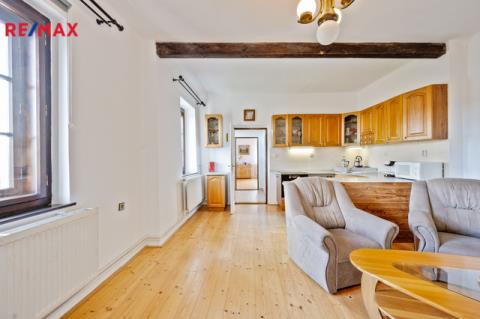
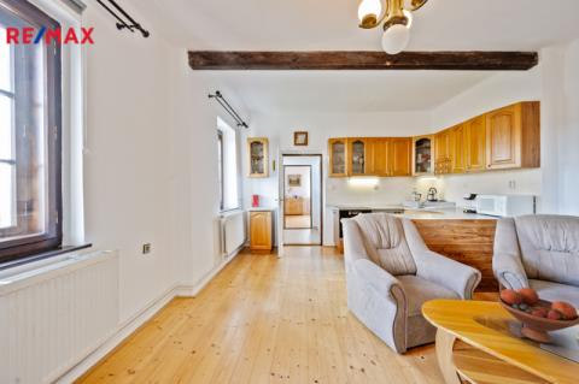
+ fruit bowl (536, 315)
